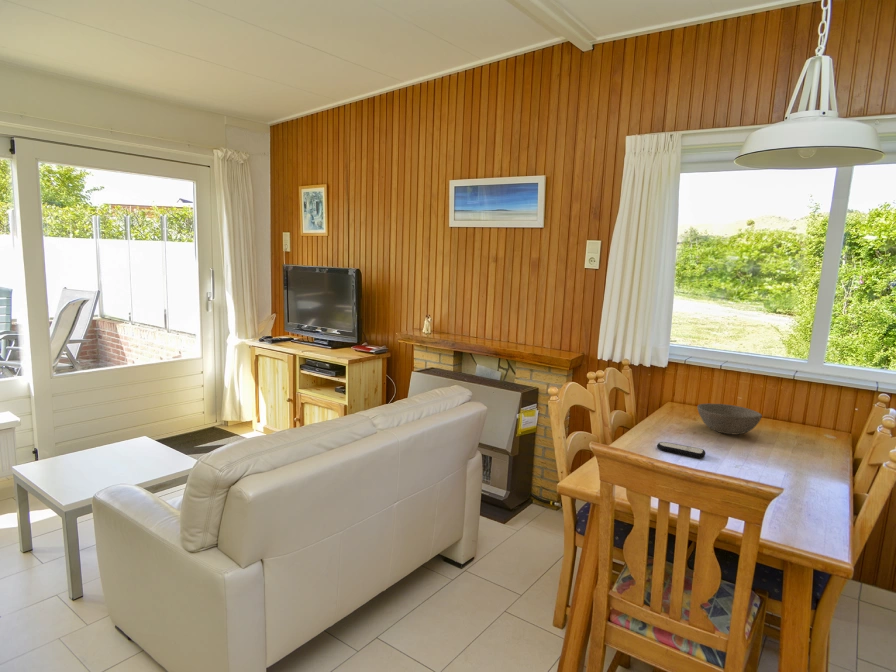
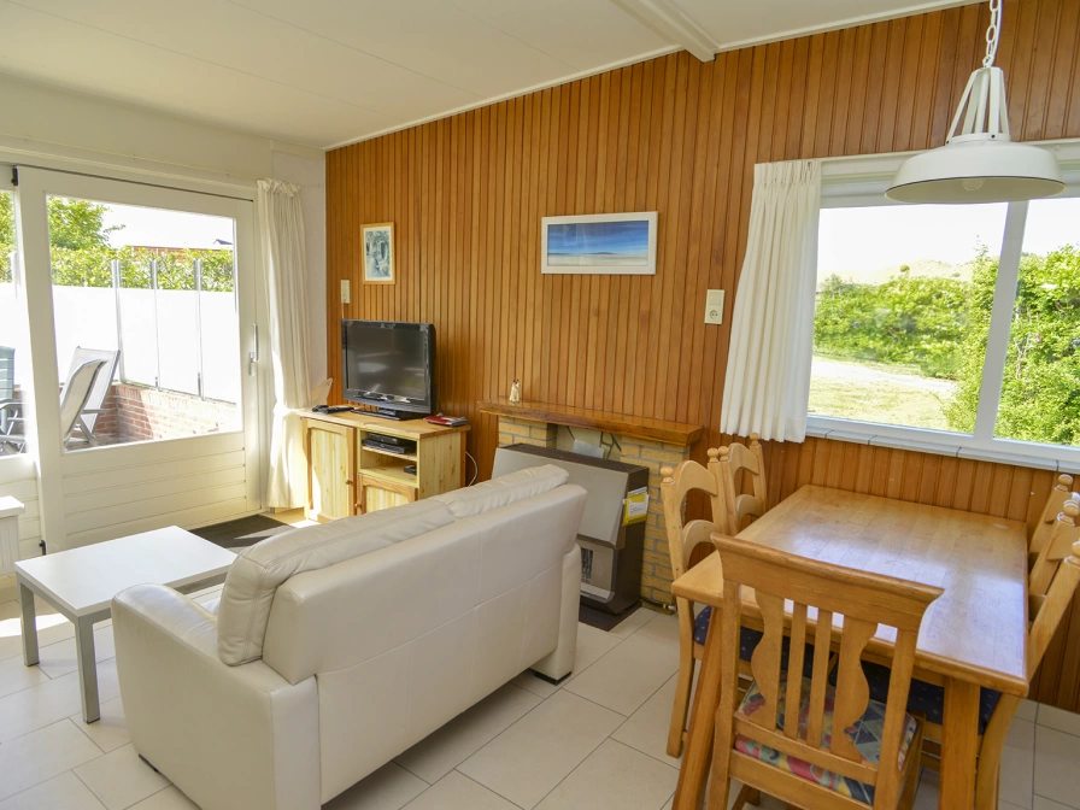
- bowl (727, 419)
- remote control (680, 449)
